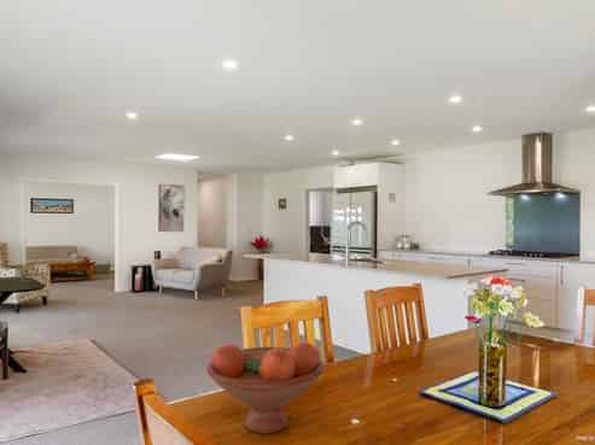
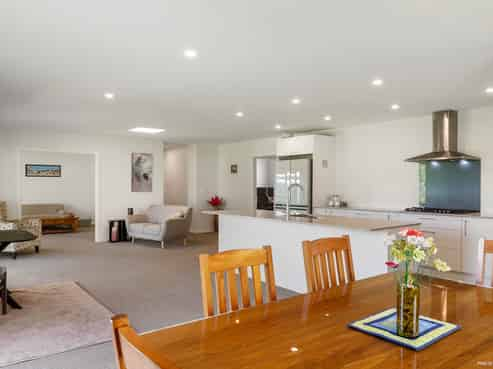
- fruit bowl (266, 381)
